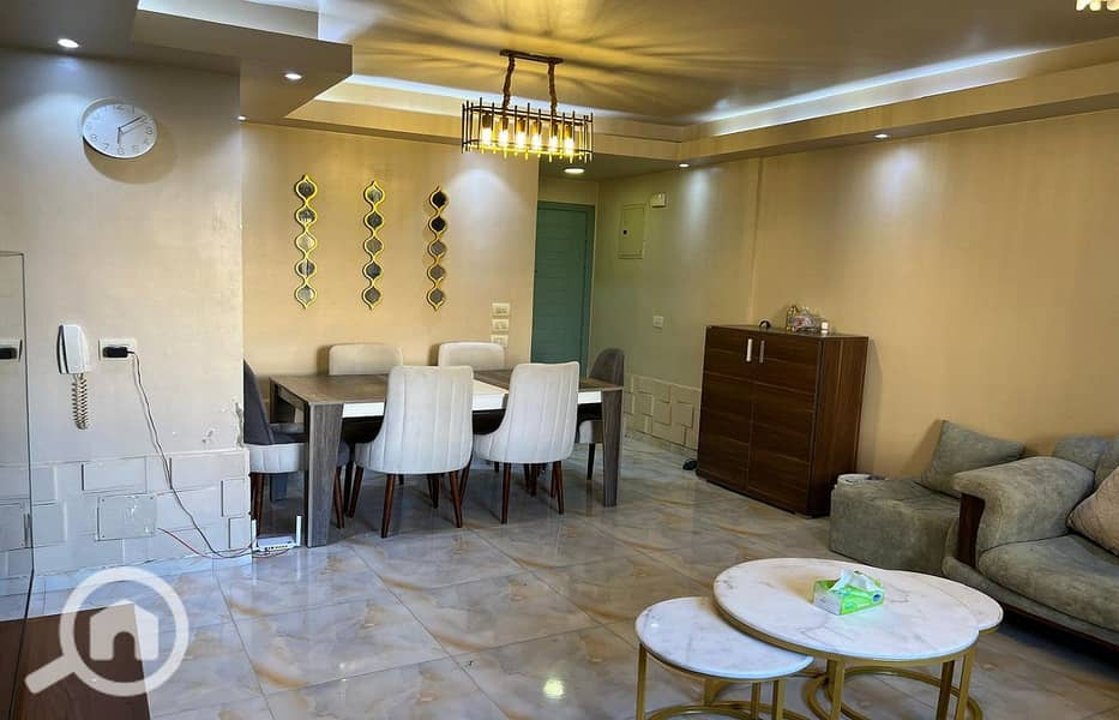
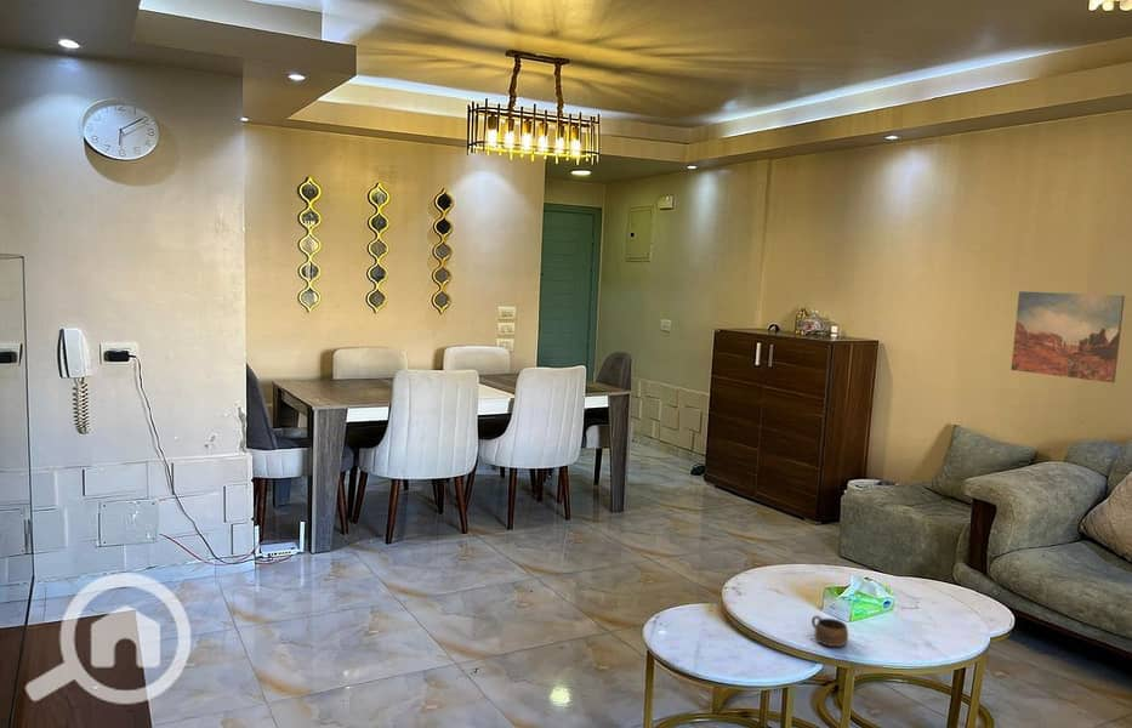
+ cup (827, 630)
+ wall art (1064, 335)
